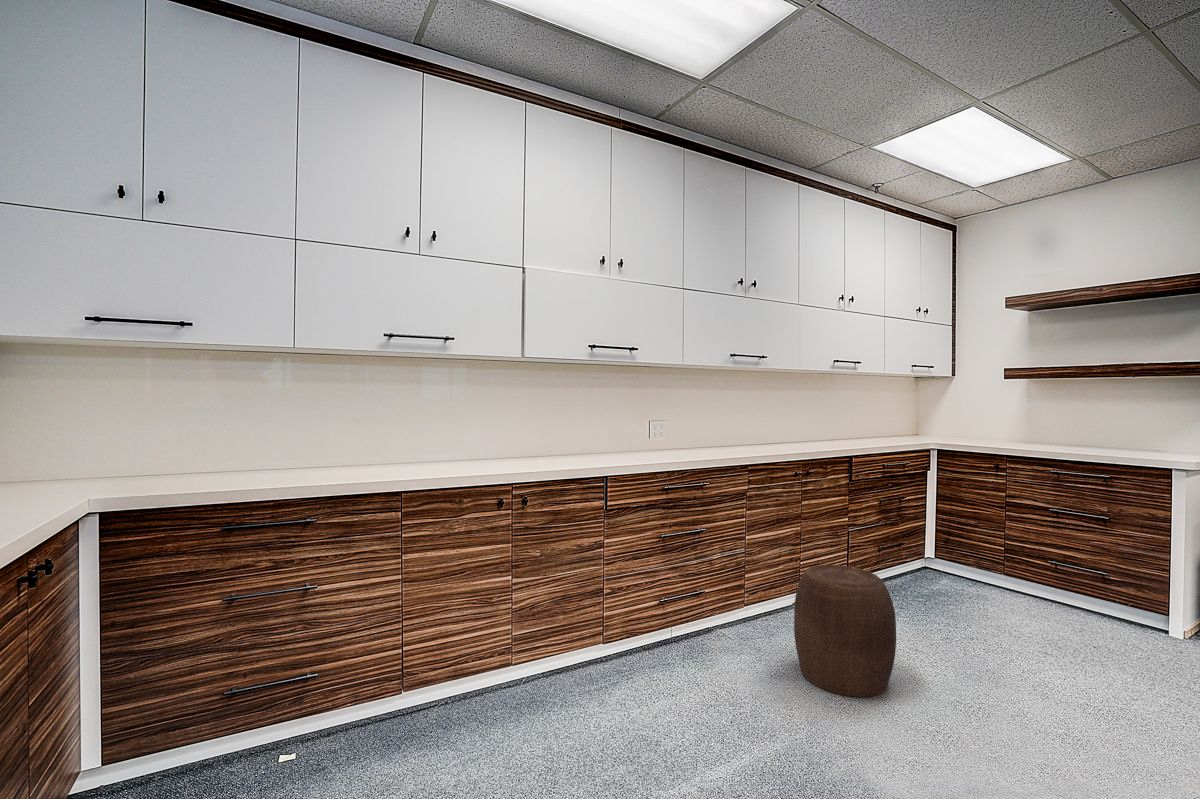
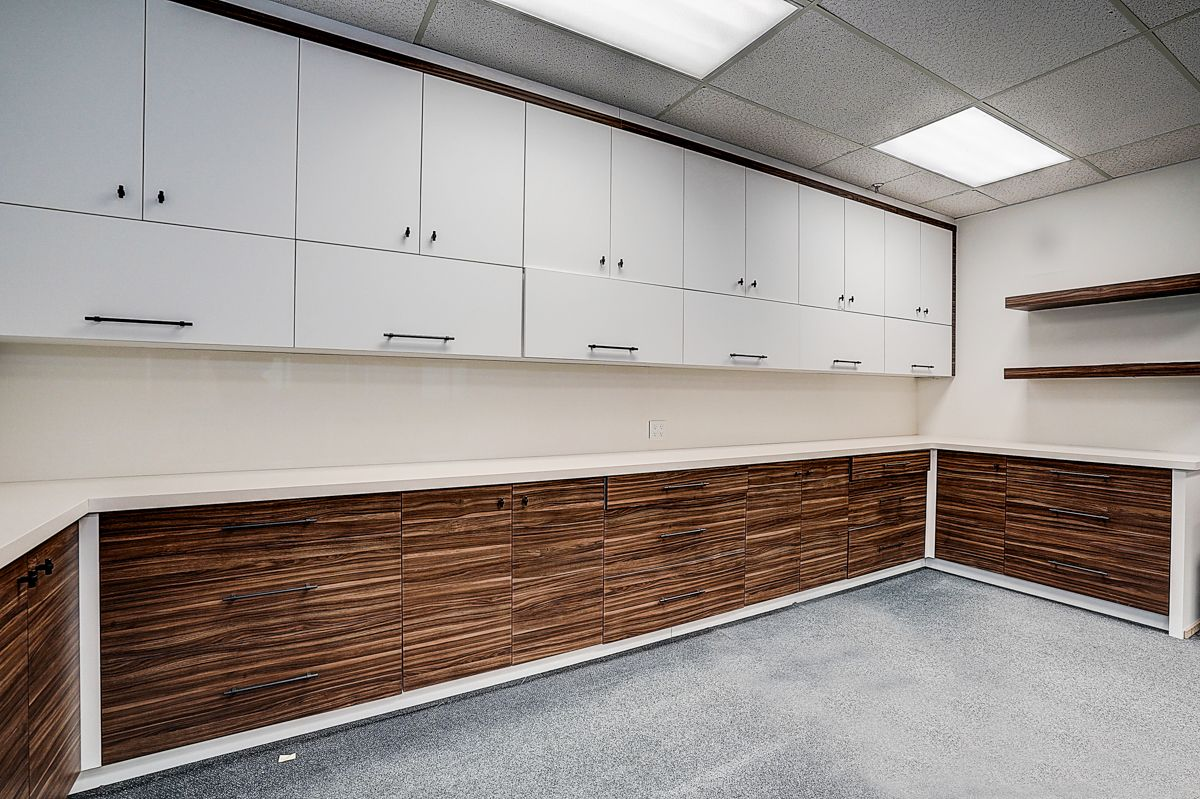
- stool (843, 625)
